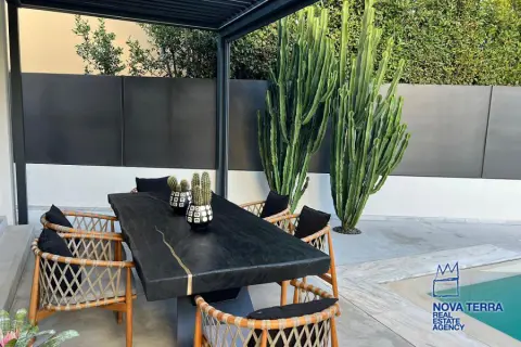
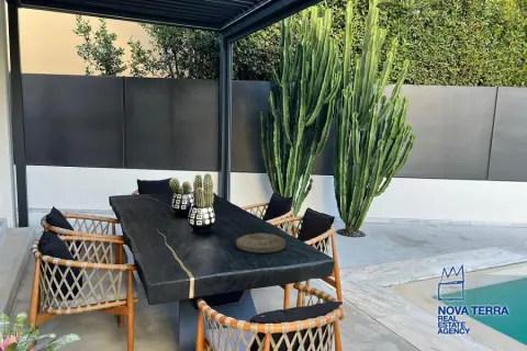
+ plate (260, 240)
